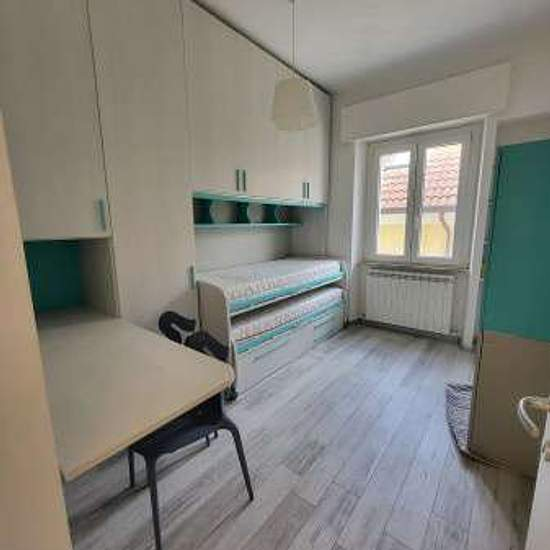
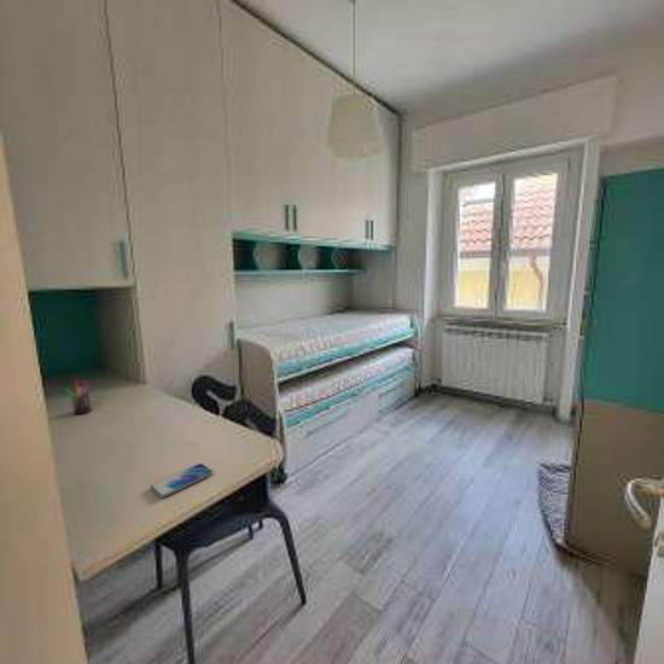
+ pen holder (77, 396)
+ smartphone (182, 479)
